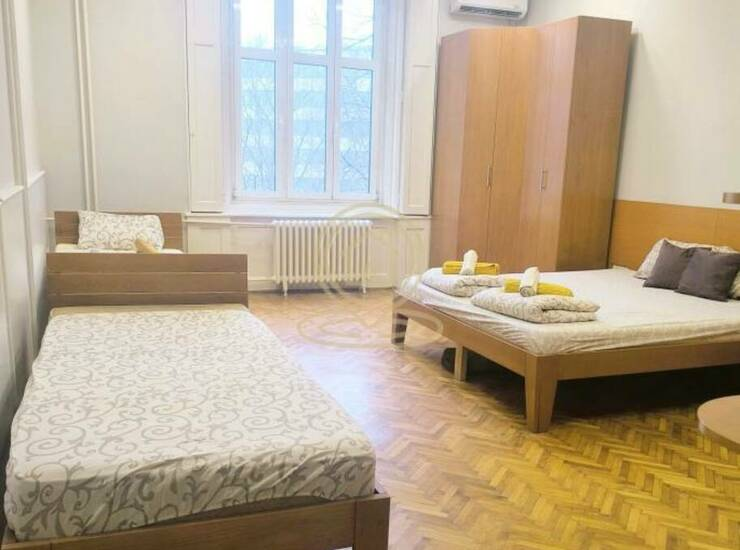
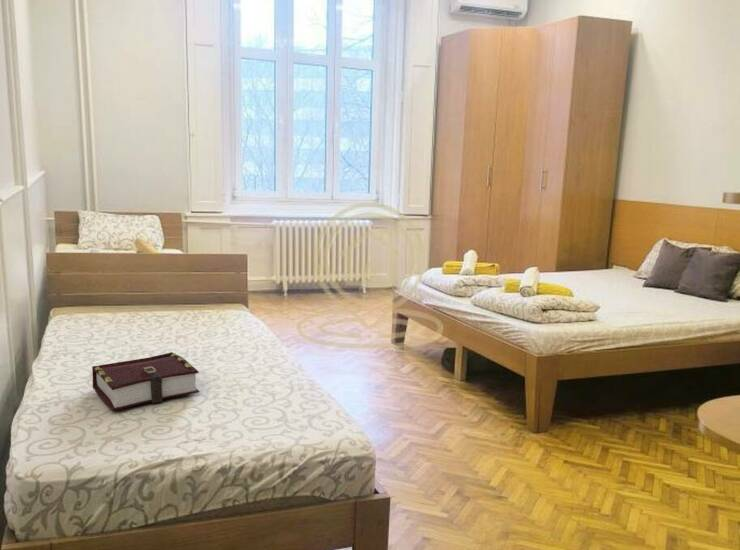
+ book (145, 378)
